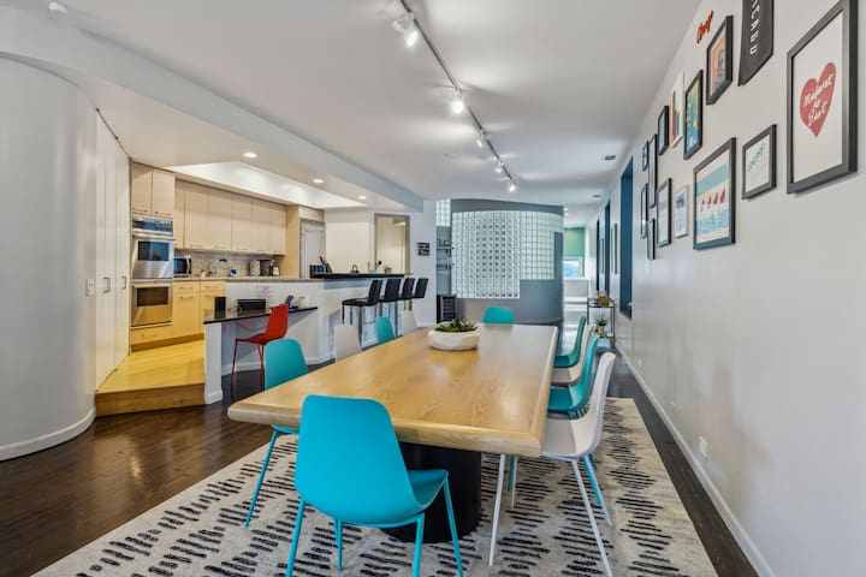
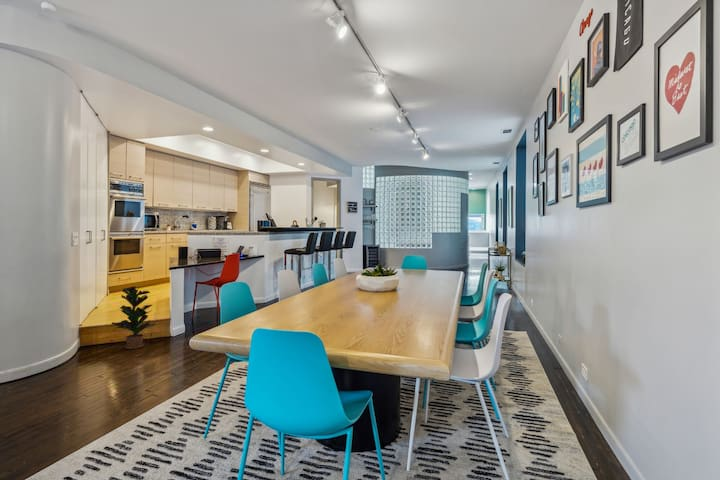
+ potted plant (135, 316)
